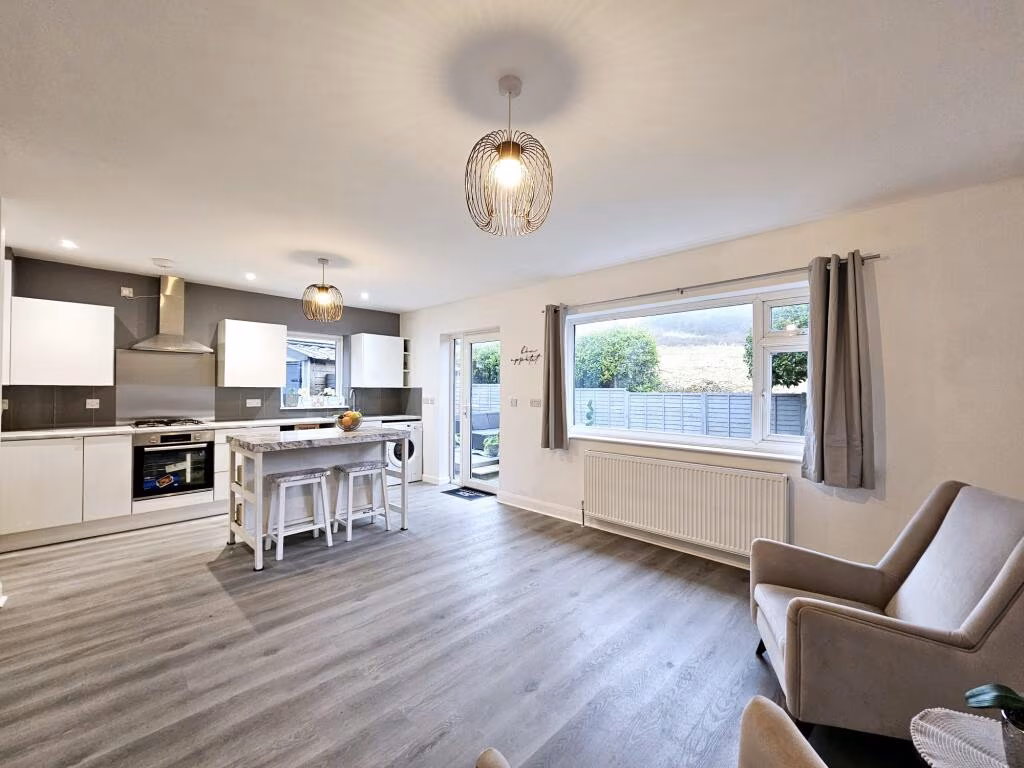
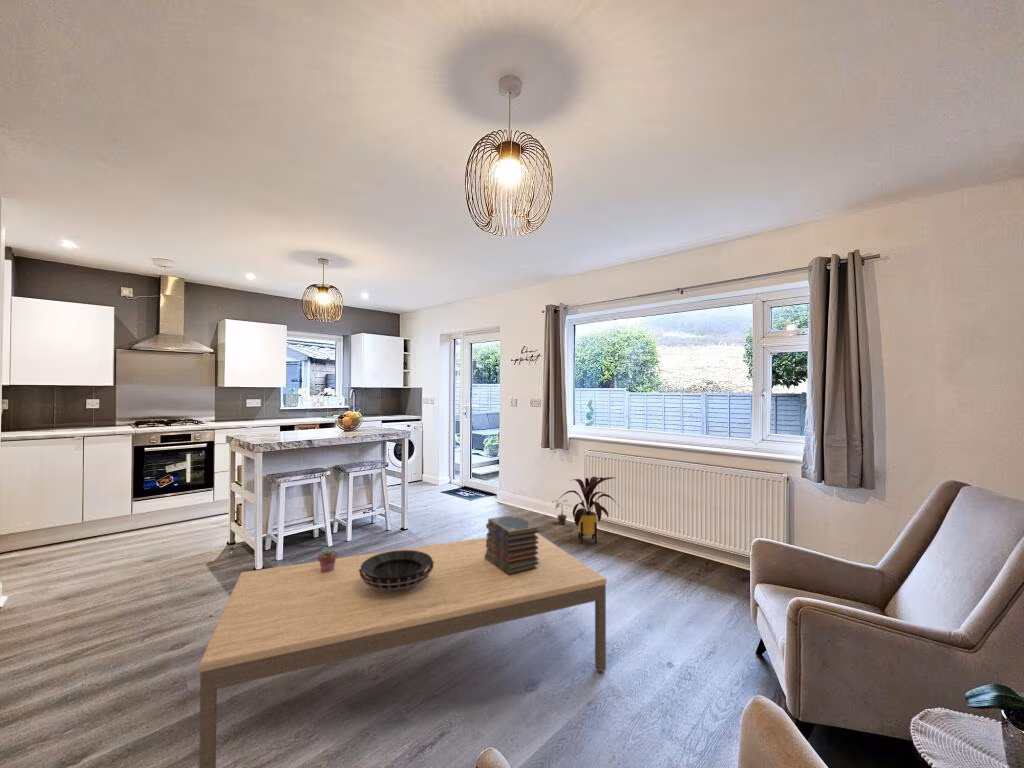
+ decorative bowl (396, 572)
+ potted plant (562, 512)
+ book stack (512, 542)
+ potted succulent (327, 558)
+ coffee table (420, 620)
+ house plant (588, 507)
